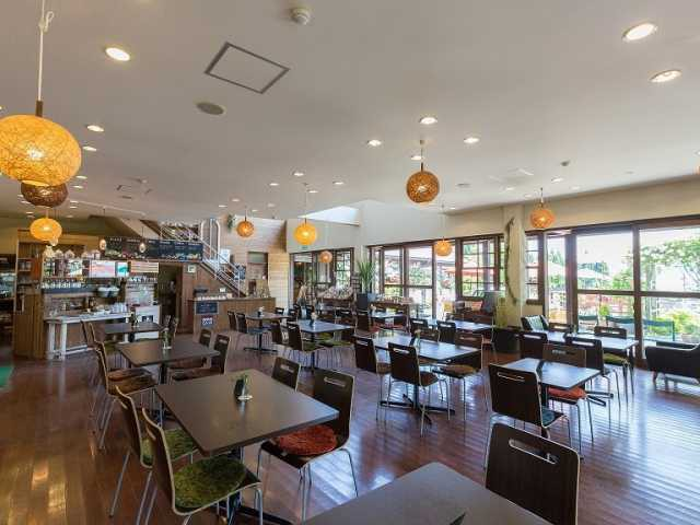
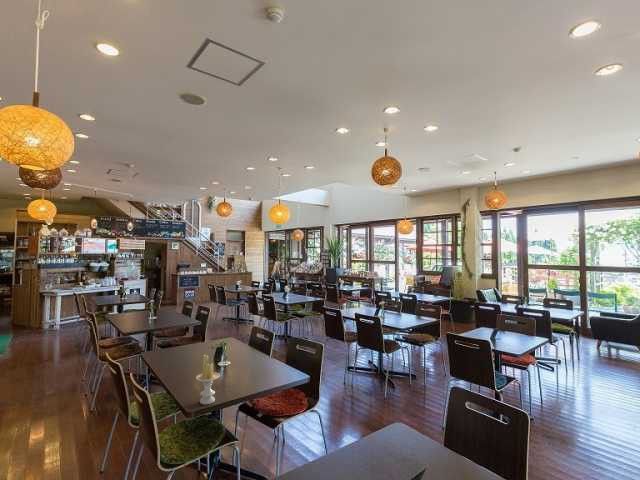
+ candle (208, 378)
